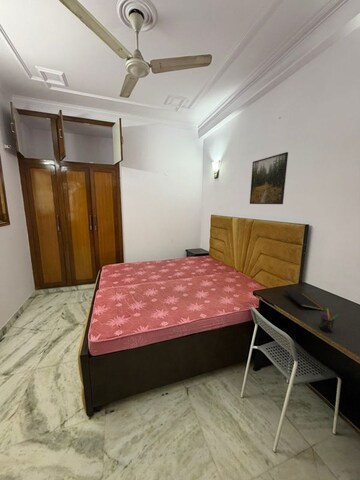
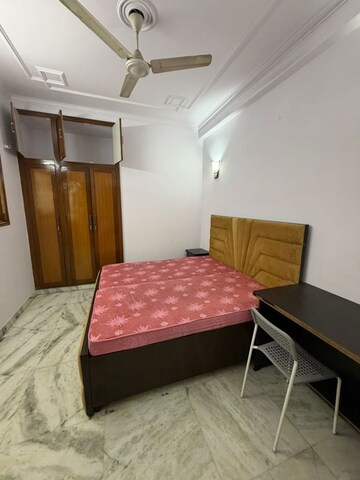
- notepad (302, 299)
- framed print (266, 181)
- pen holder (329, 320)
